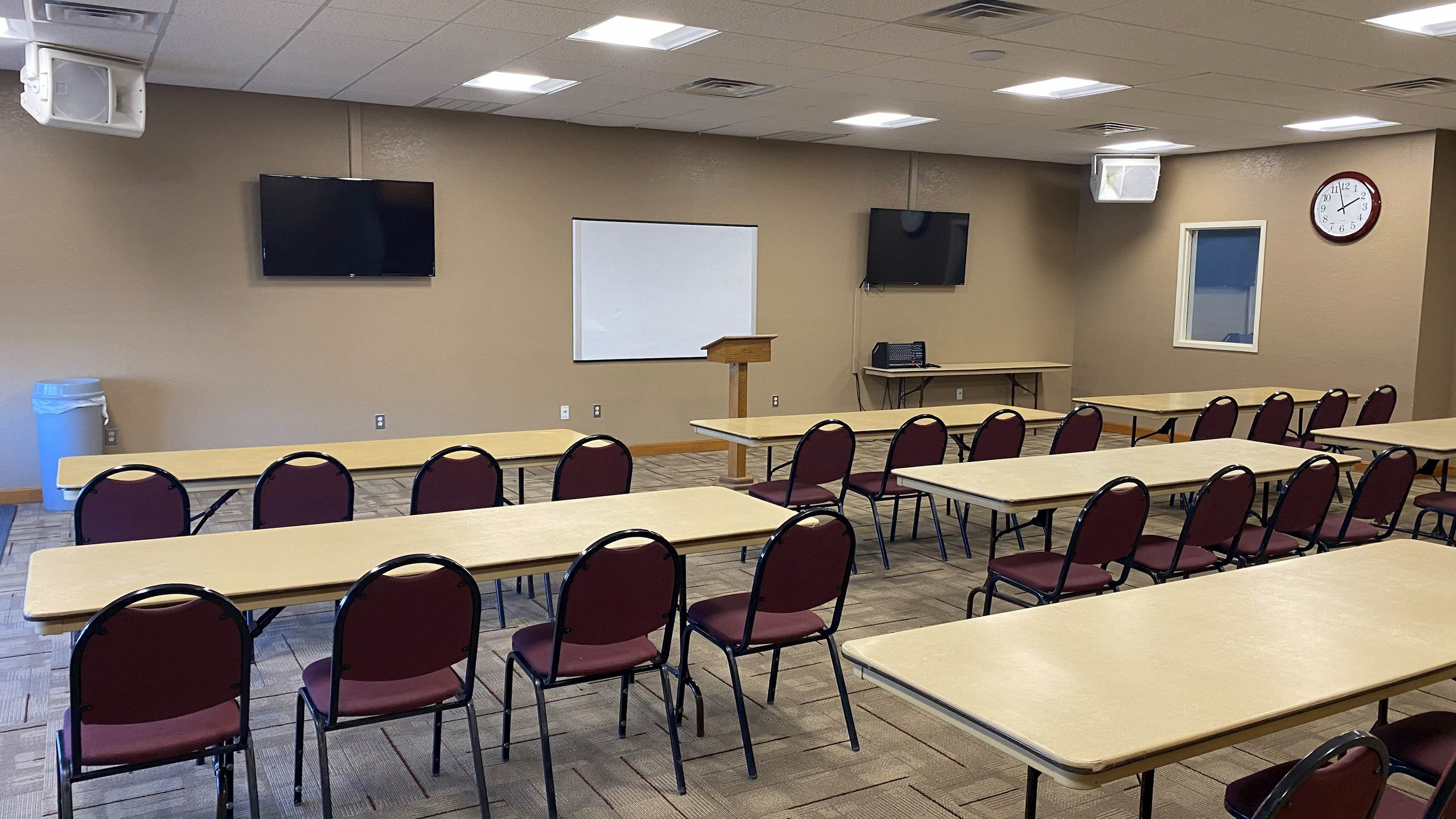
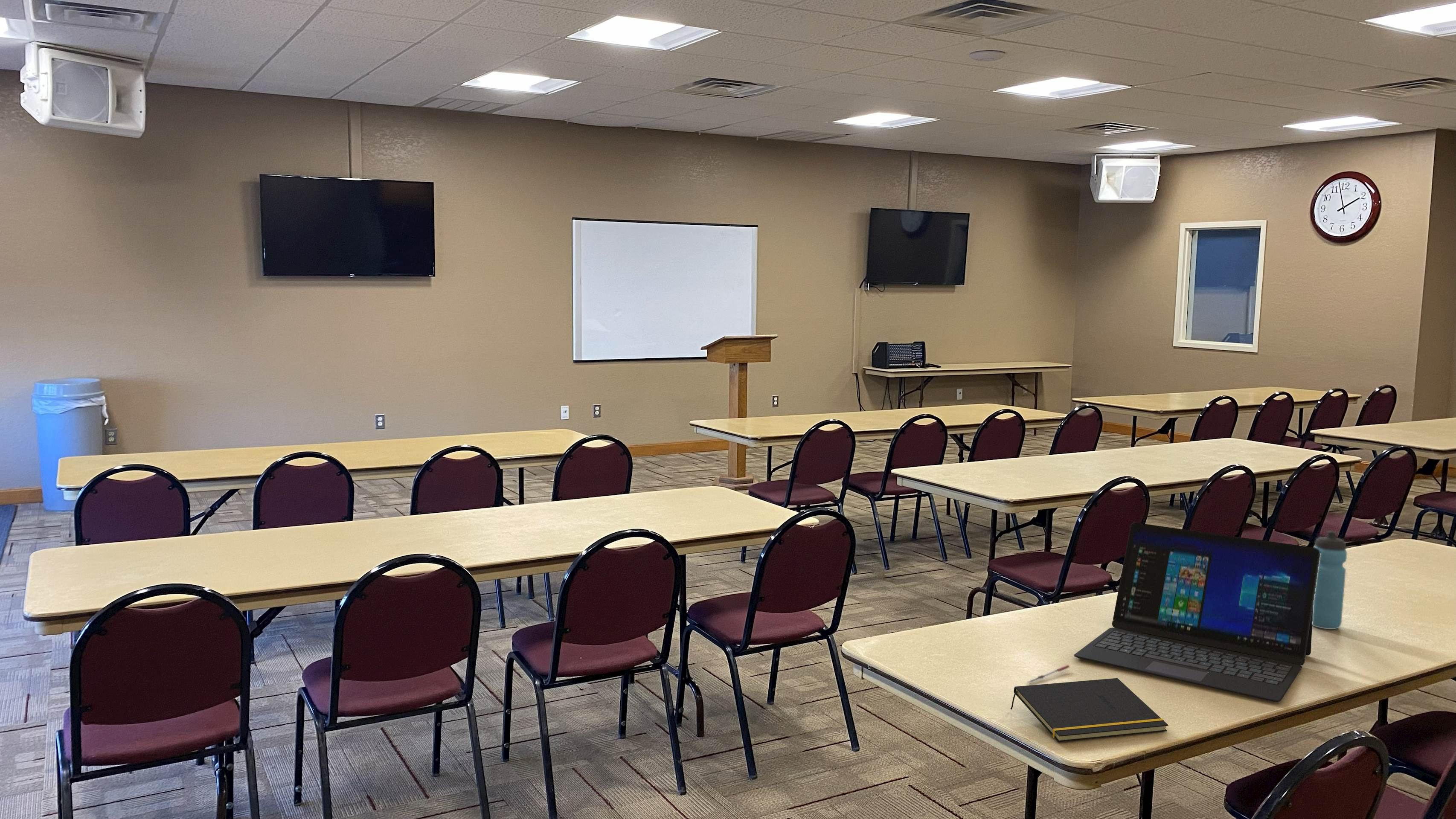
+ laptop (1197, 602)
+ notepad (1089, 708)
+ pen (1048, 674)
+ water bottle (1328, 578)
